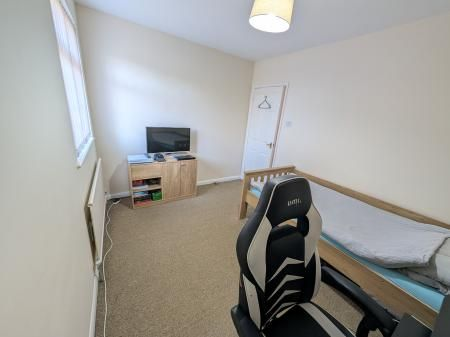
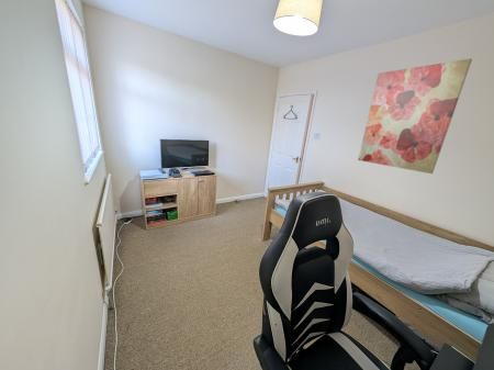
+ wall art (403, 120)
